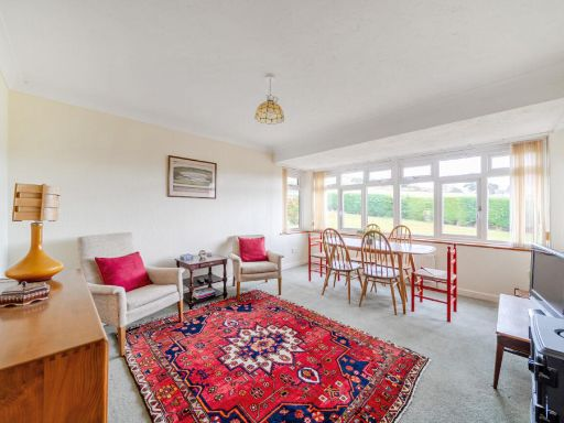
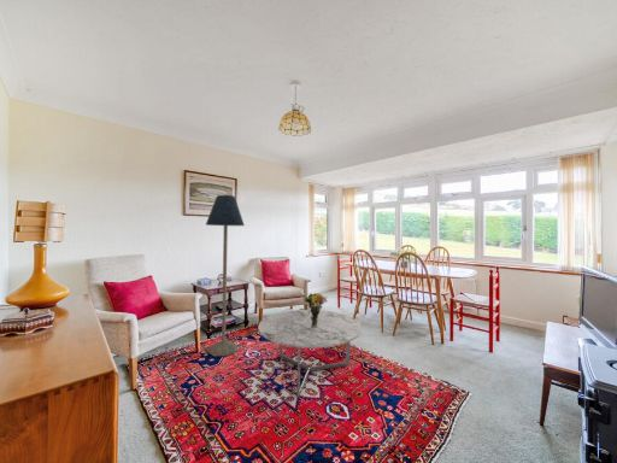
+ coffee table (308, 347)
+ bouquet (313, 310)
+ floor lamp (224, 272)
